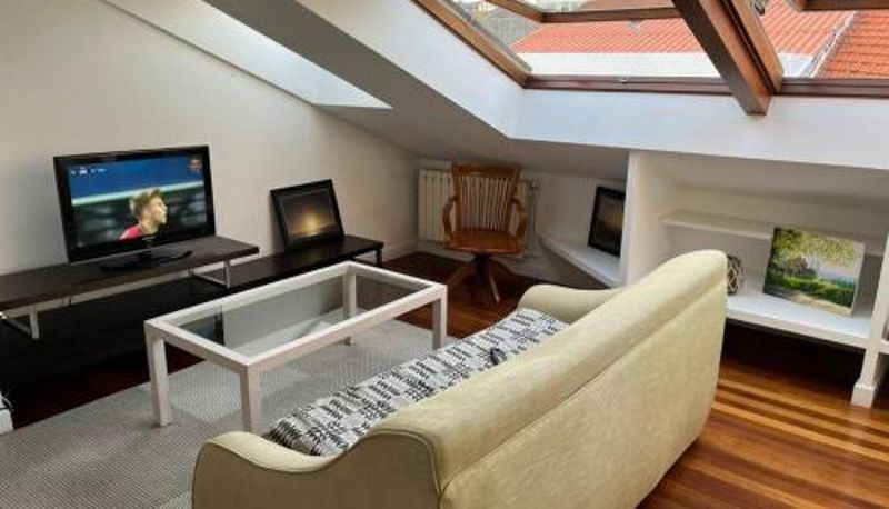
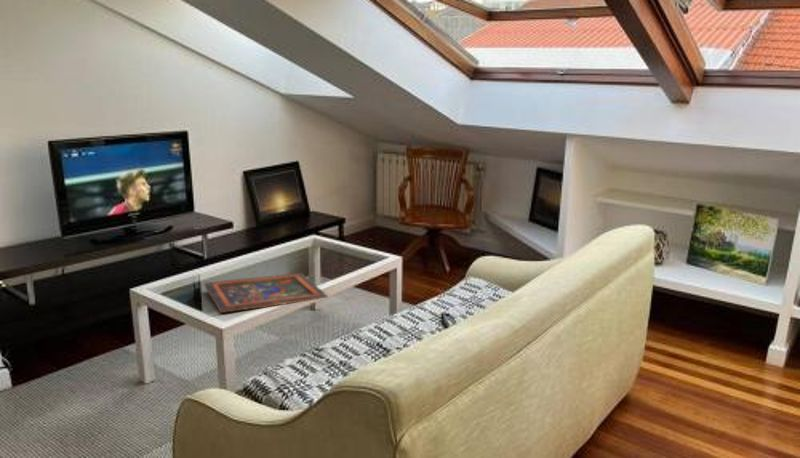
+ painted panel (265, 291)
